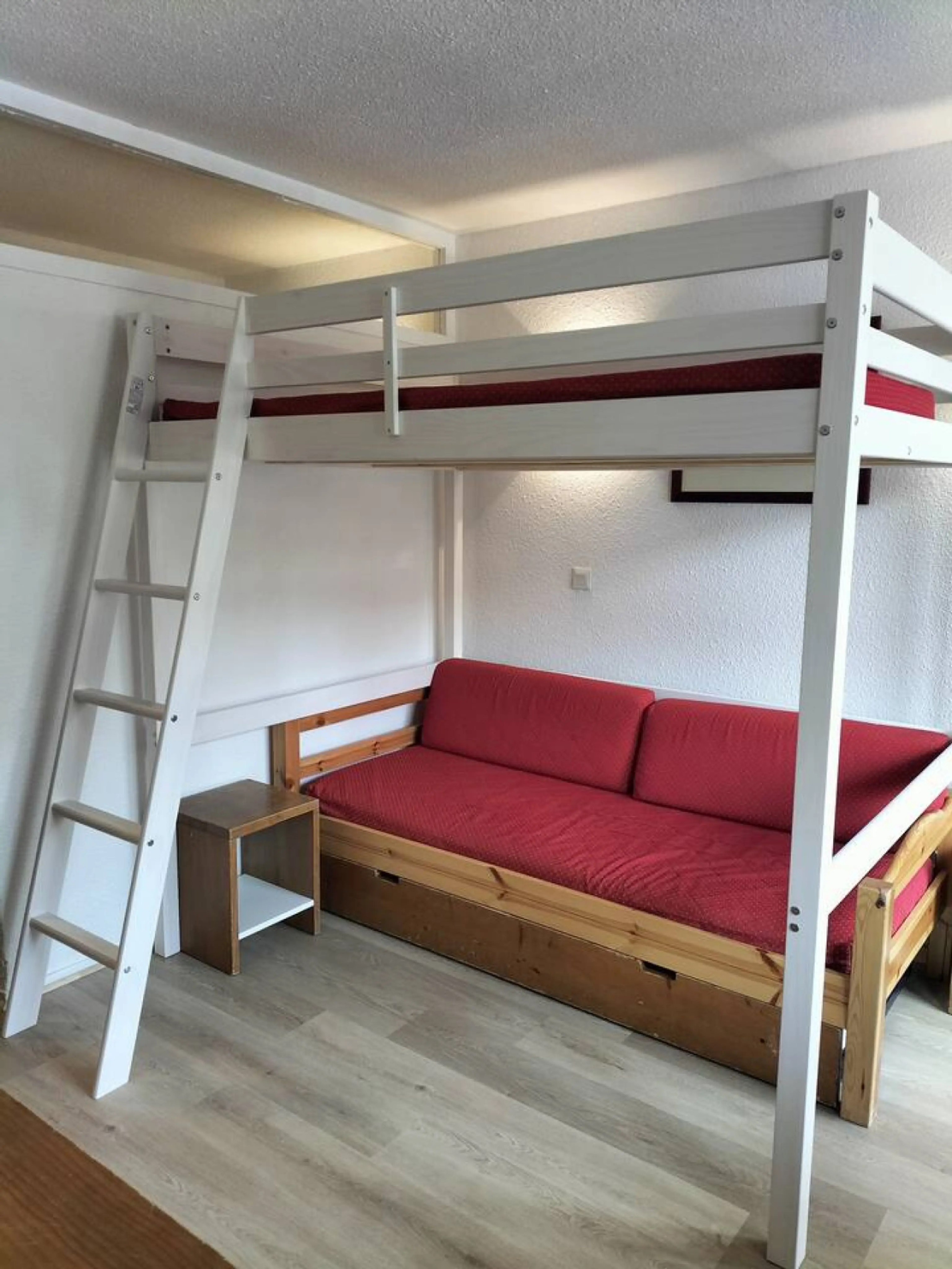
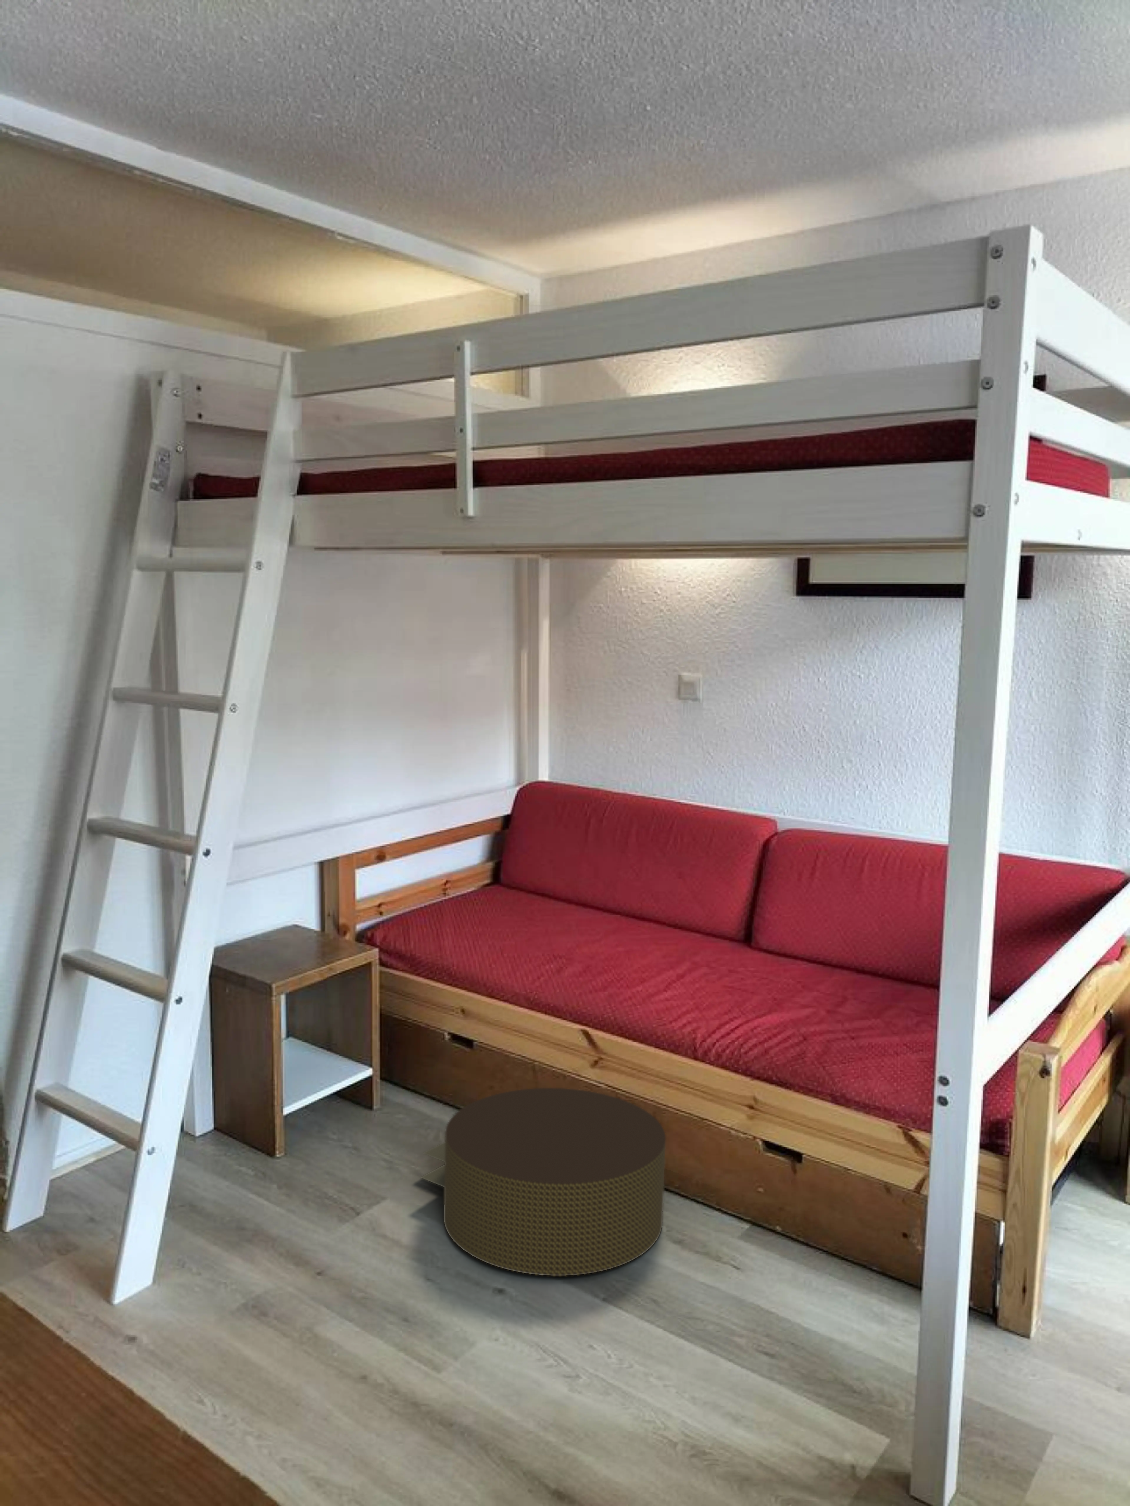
+ storage ottoman (537, 1167)
